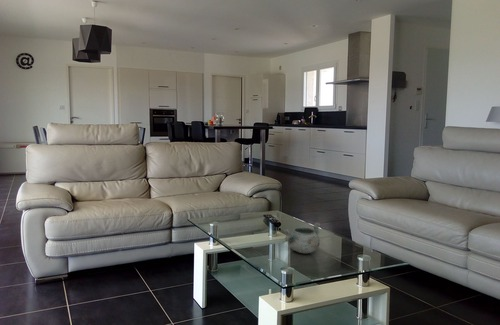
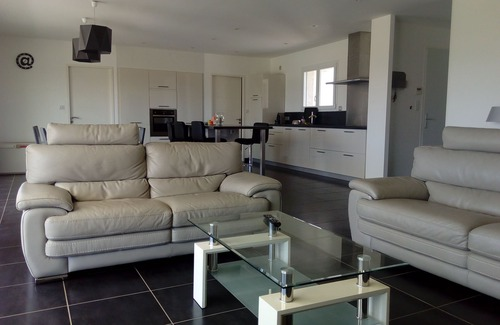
- decorative bowl (302, 238)
